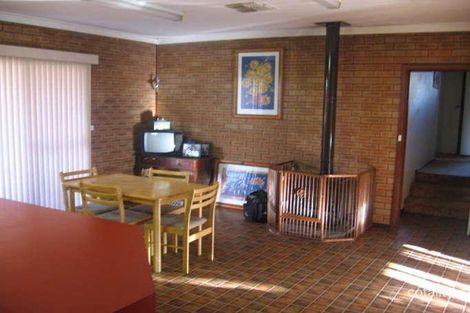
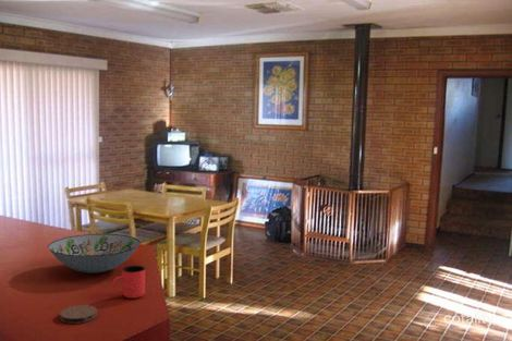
+ decorative bowl (95, 256)
+ cup (129, 282)
+ coaster (78, 314)
